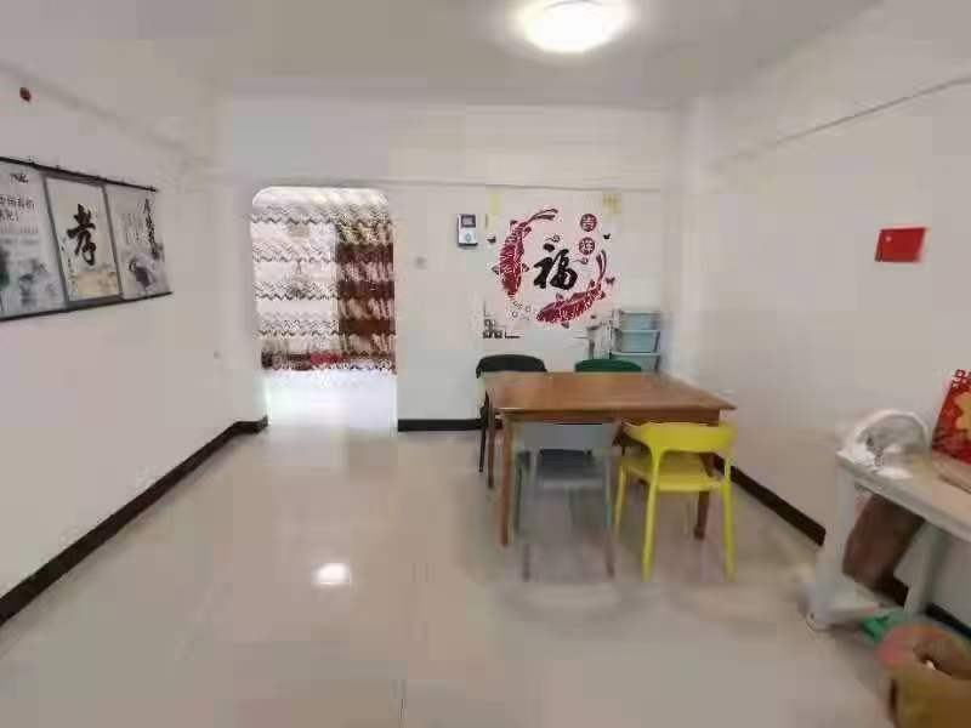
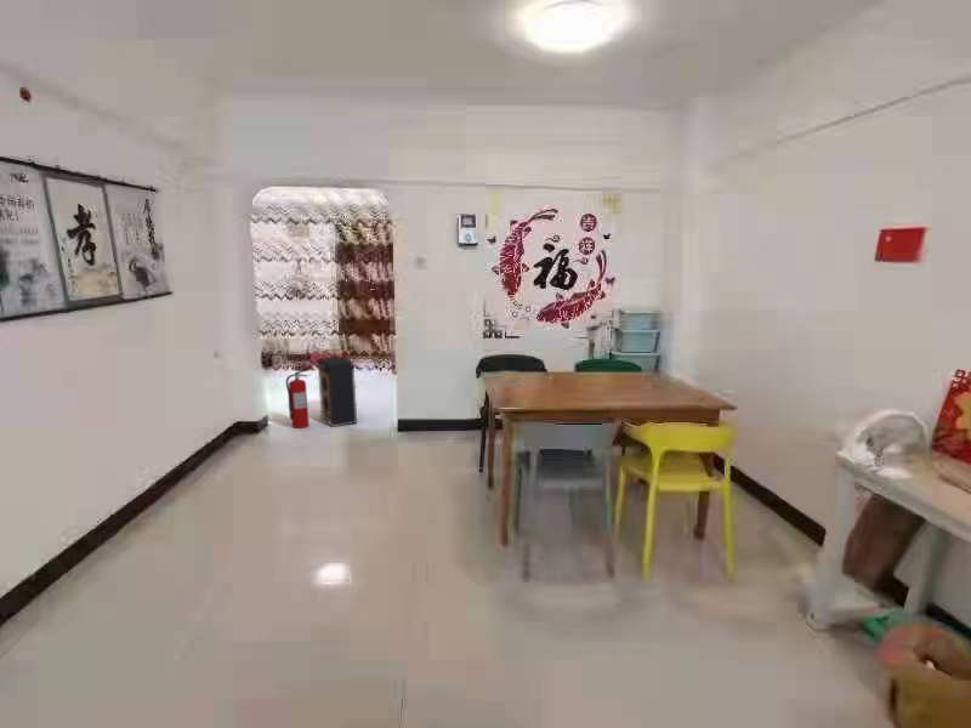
+ fire extinguisher (297, 398)
+ speaker (336, 391)
